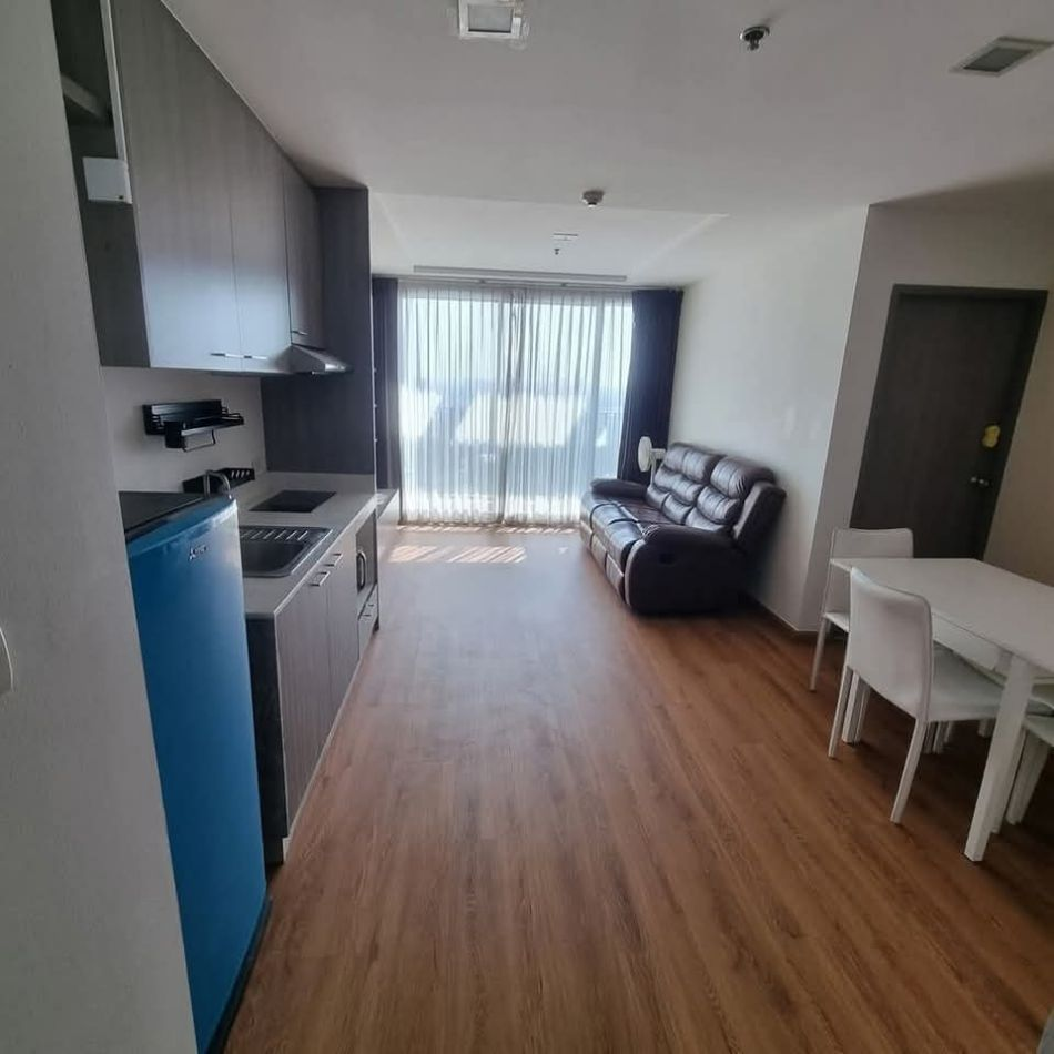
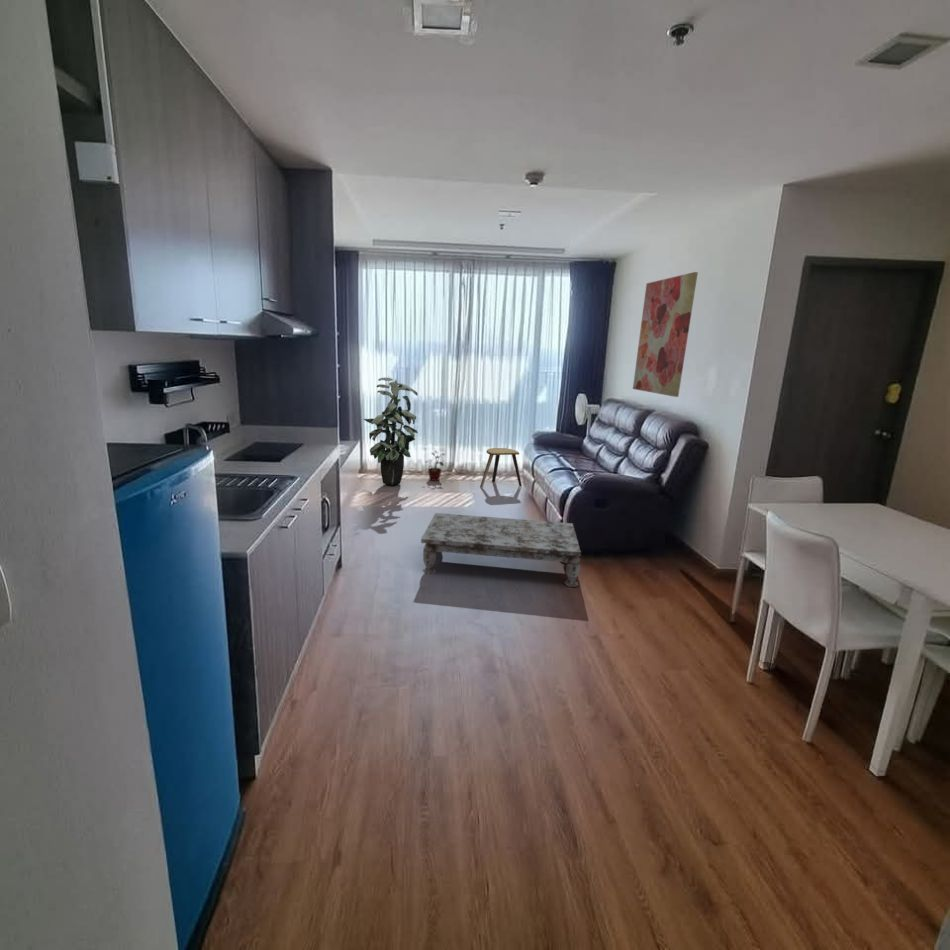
+ wall art (661, 337)
+ coffee table (501, 548)
+ potted plant (435, 464)
+ stool (497, 467)
+ indoor plant (390, 431)
